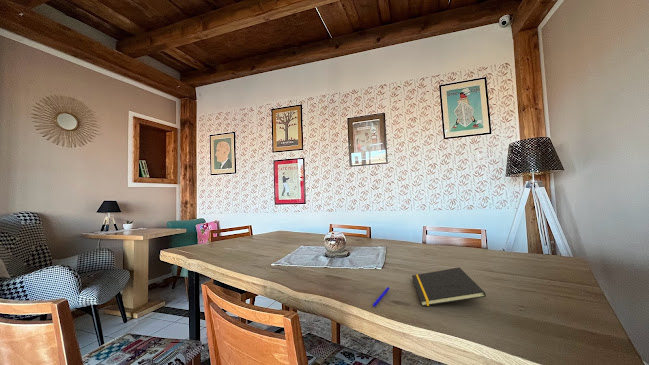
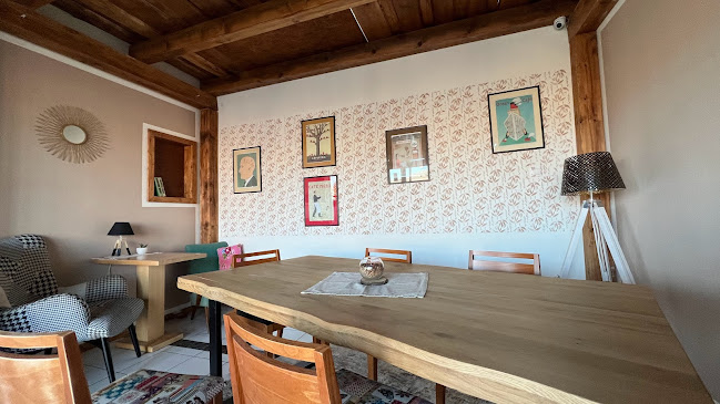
- pen (381, 296)
- notepad (443, 284)
